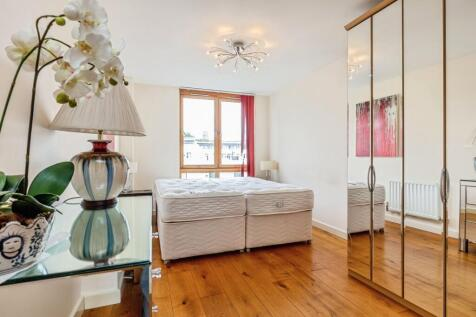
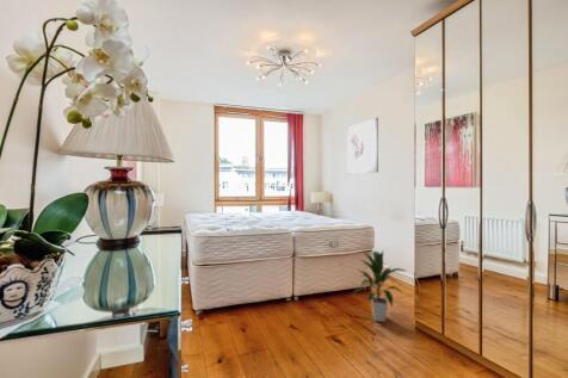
+ indoor plant (376, 283)
+ wall art (360, 148)
